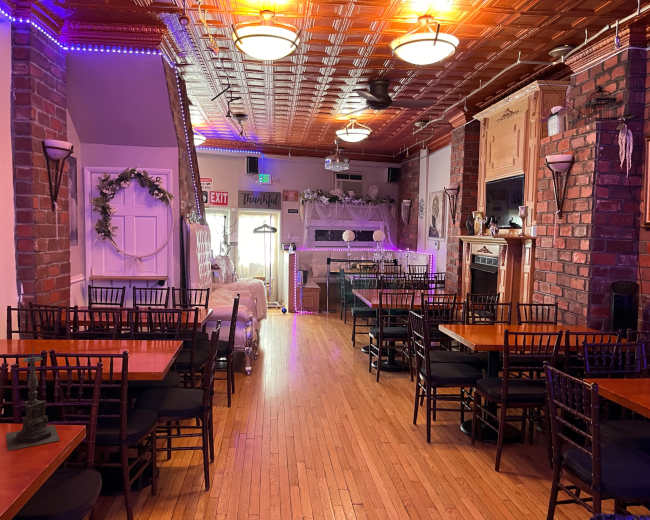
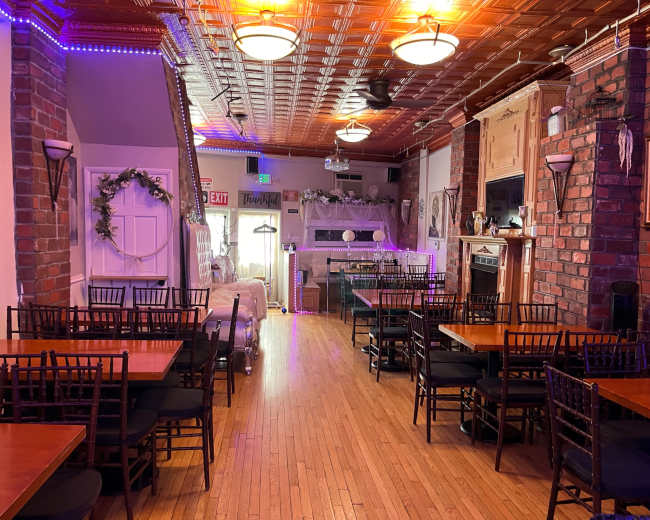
- candle holder (31, 391)
